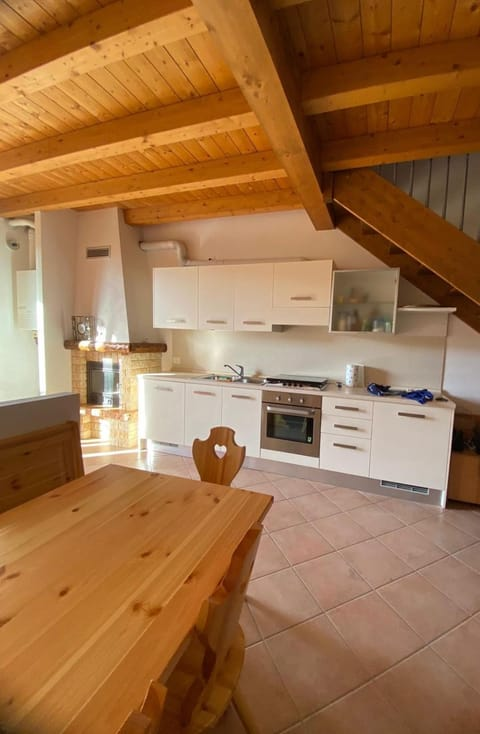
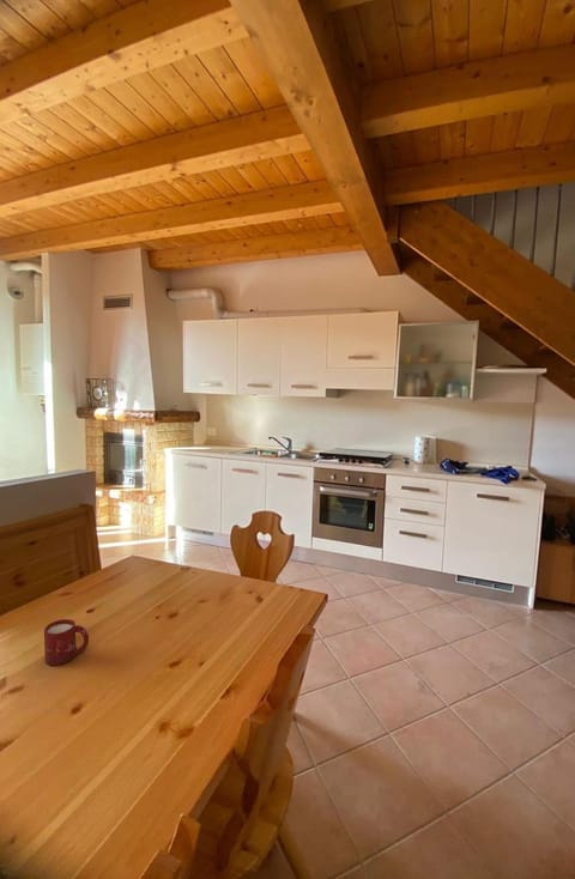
+ cup (67, 641)
